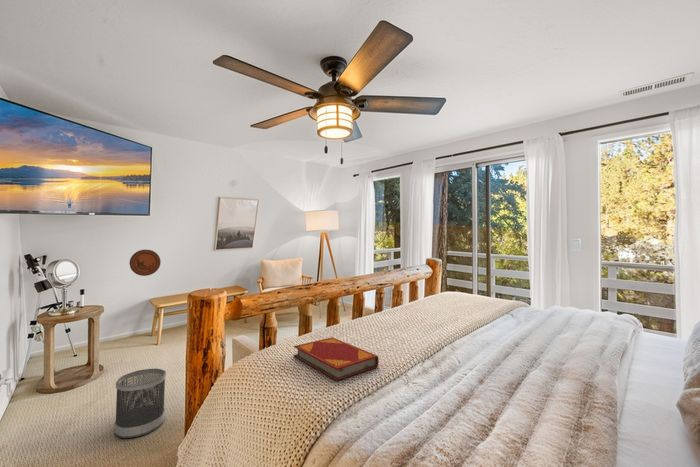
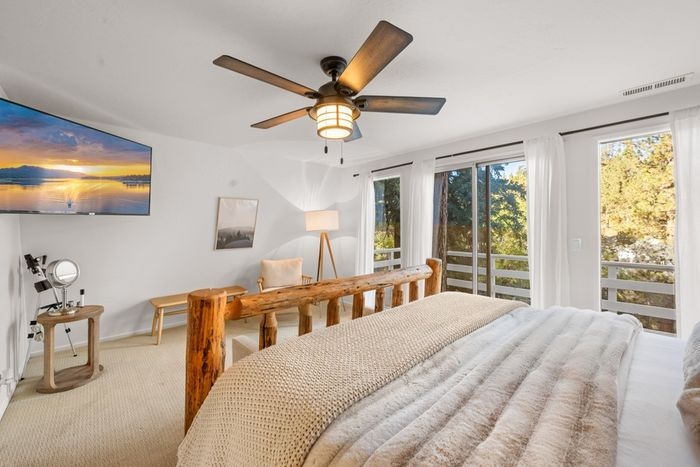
- hardback book (334, 355)
- decorative plate (145, 262)
- wastebasket (141, 400)
